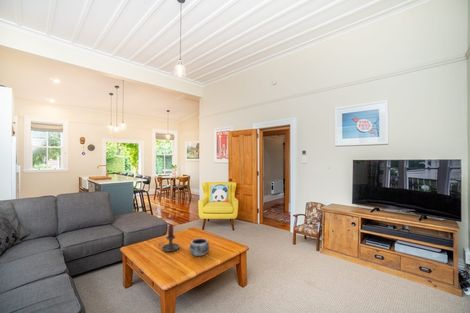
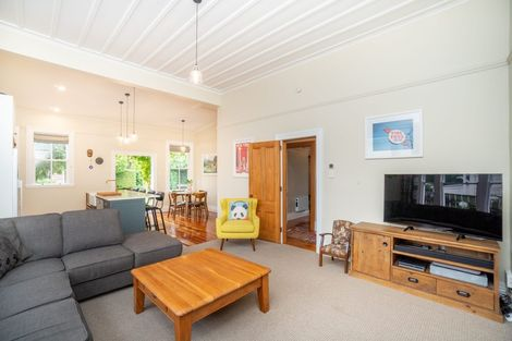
- decorative bowl (199, 247)
- candle holder (168, 236)
